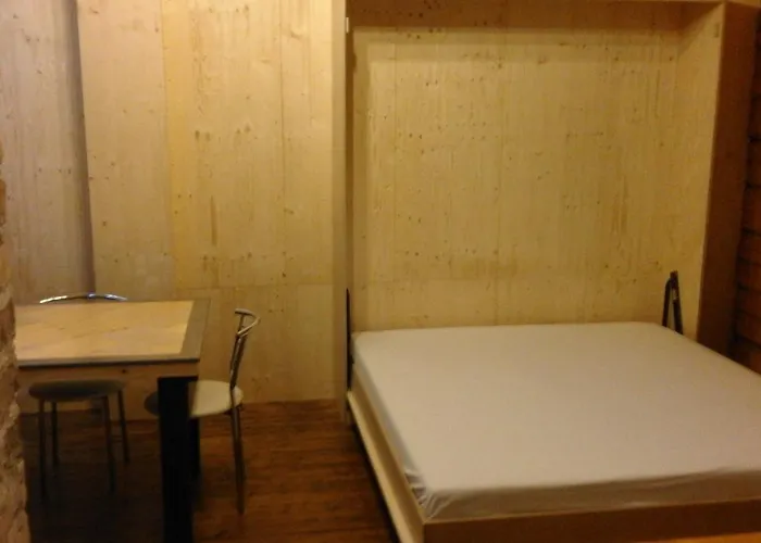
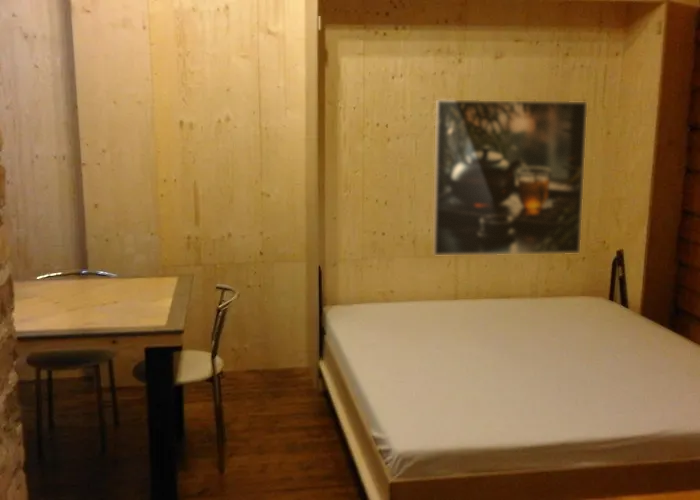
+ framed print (509, 178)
